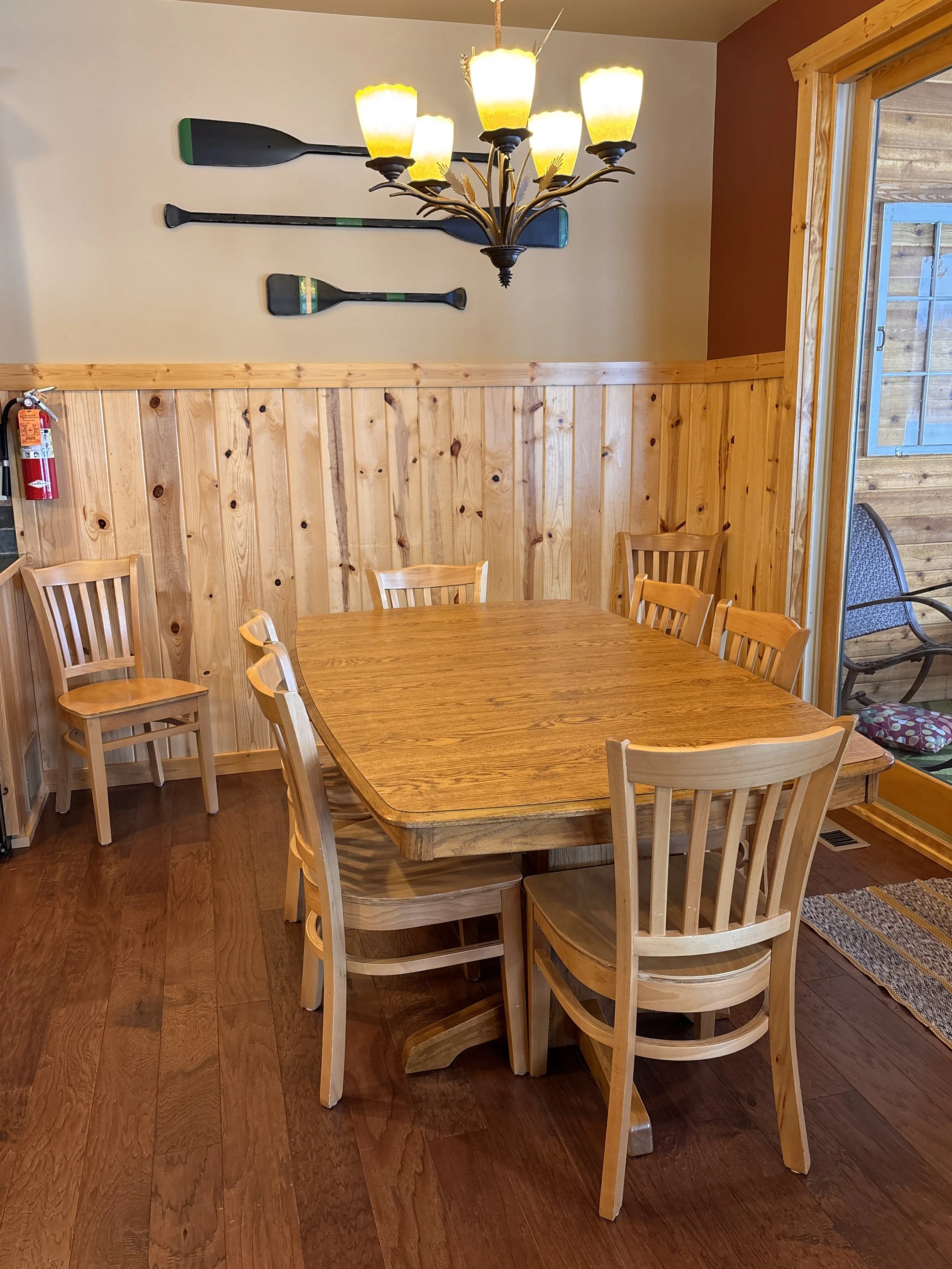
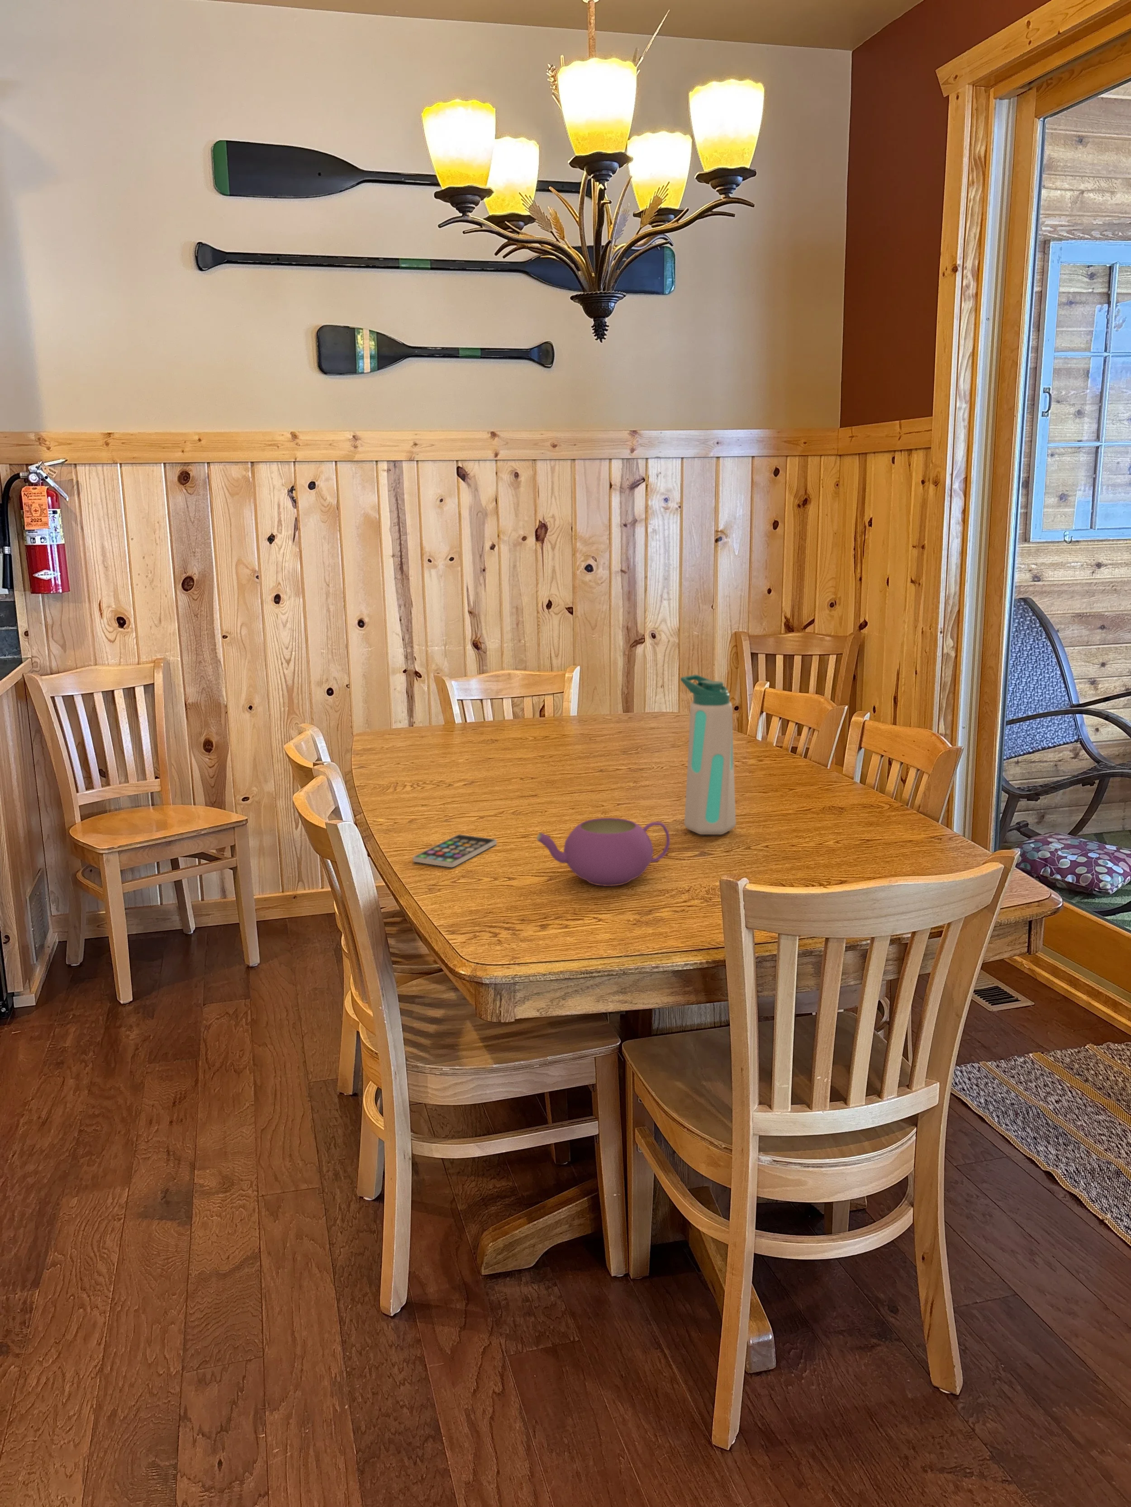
+ teapot (604, 853)
+ water bottle (707, 754)
+ smartphone (455, 850)
